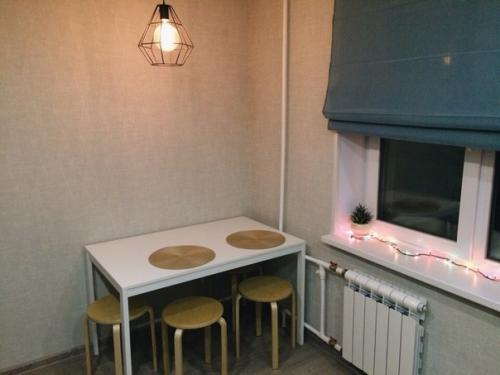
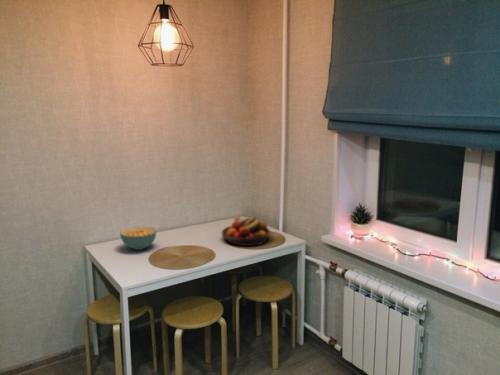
+ fruit bowl (245, 229)
+ cereal bowl (139, 239)
